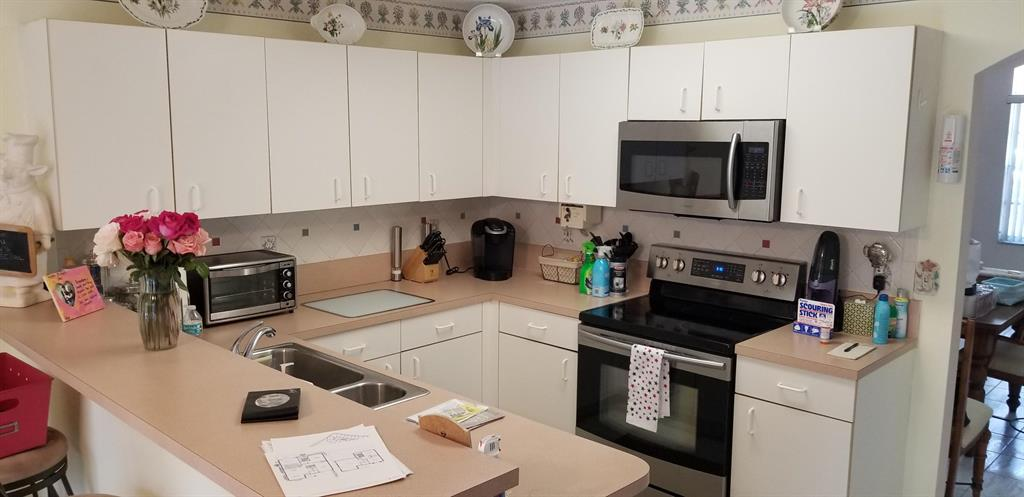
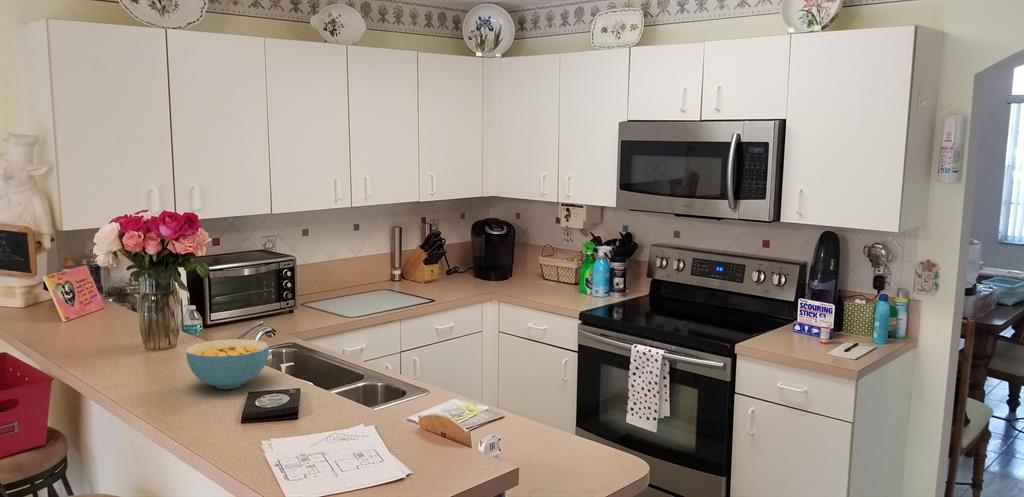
+ cereal bowl (228, 366)
